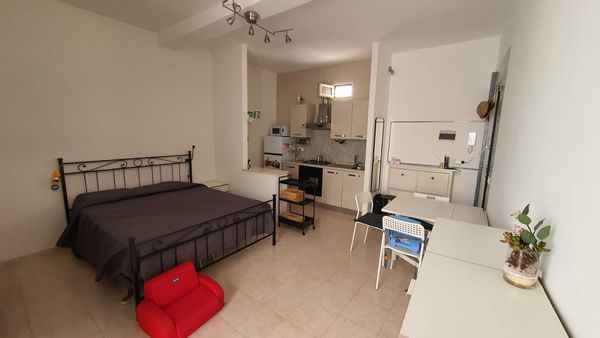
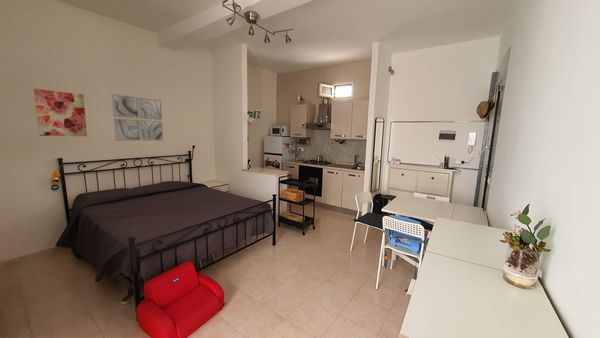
+ wall art (140, 118)
+ wall art (62, 114)
